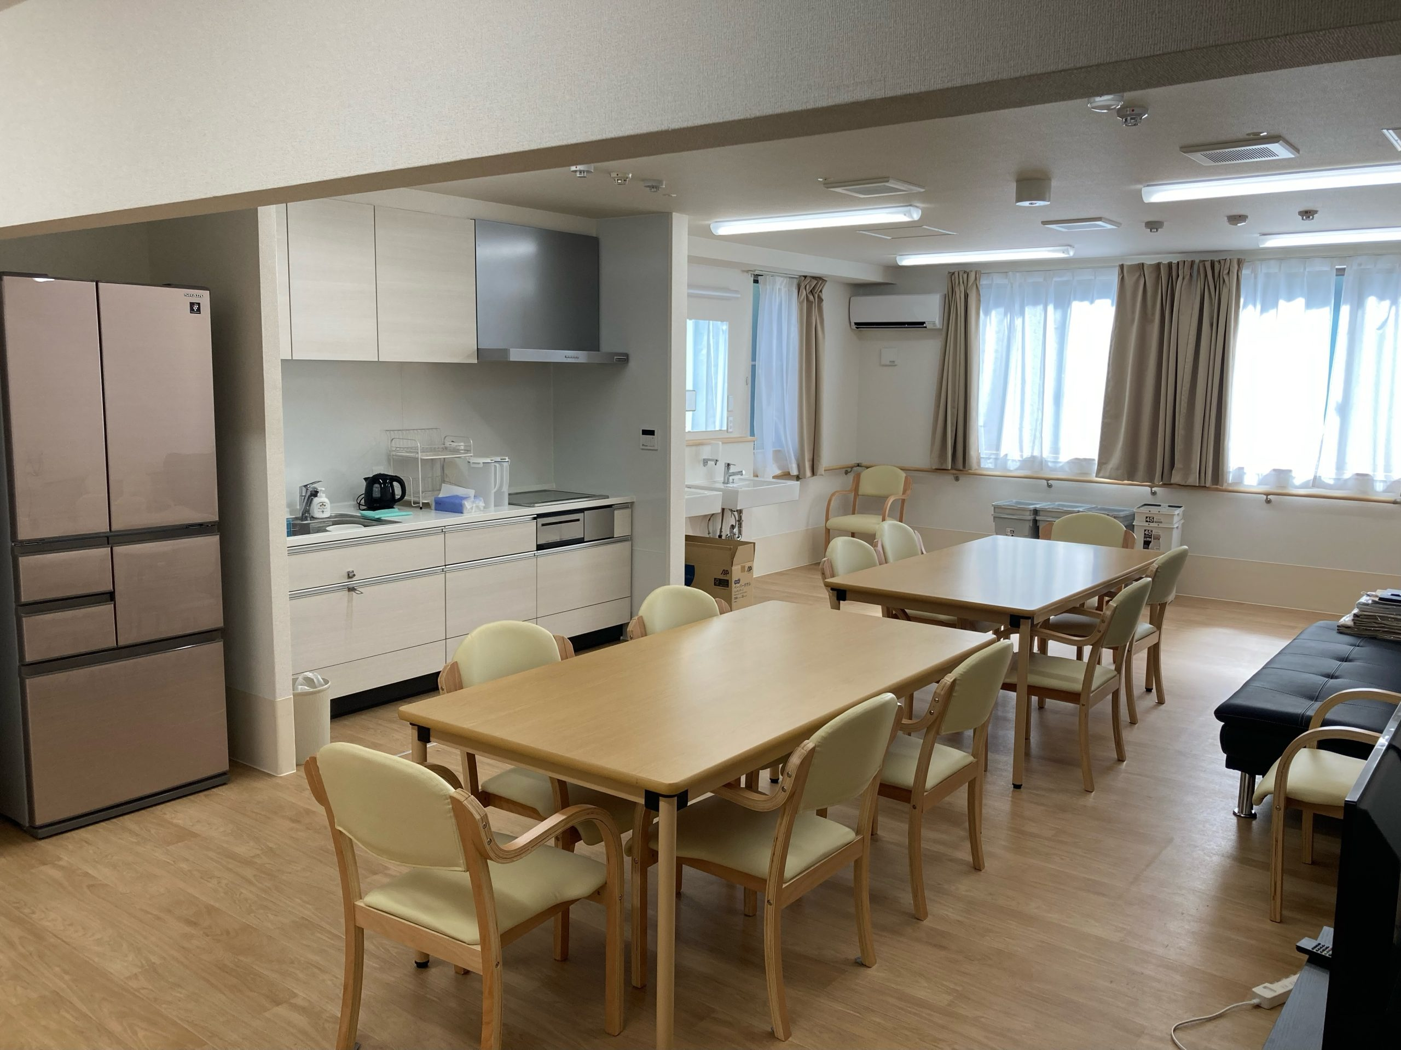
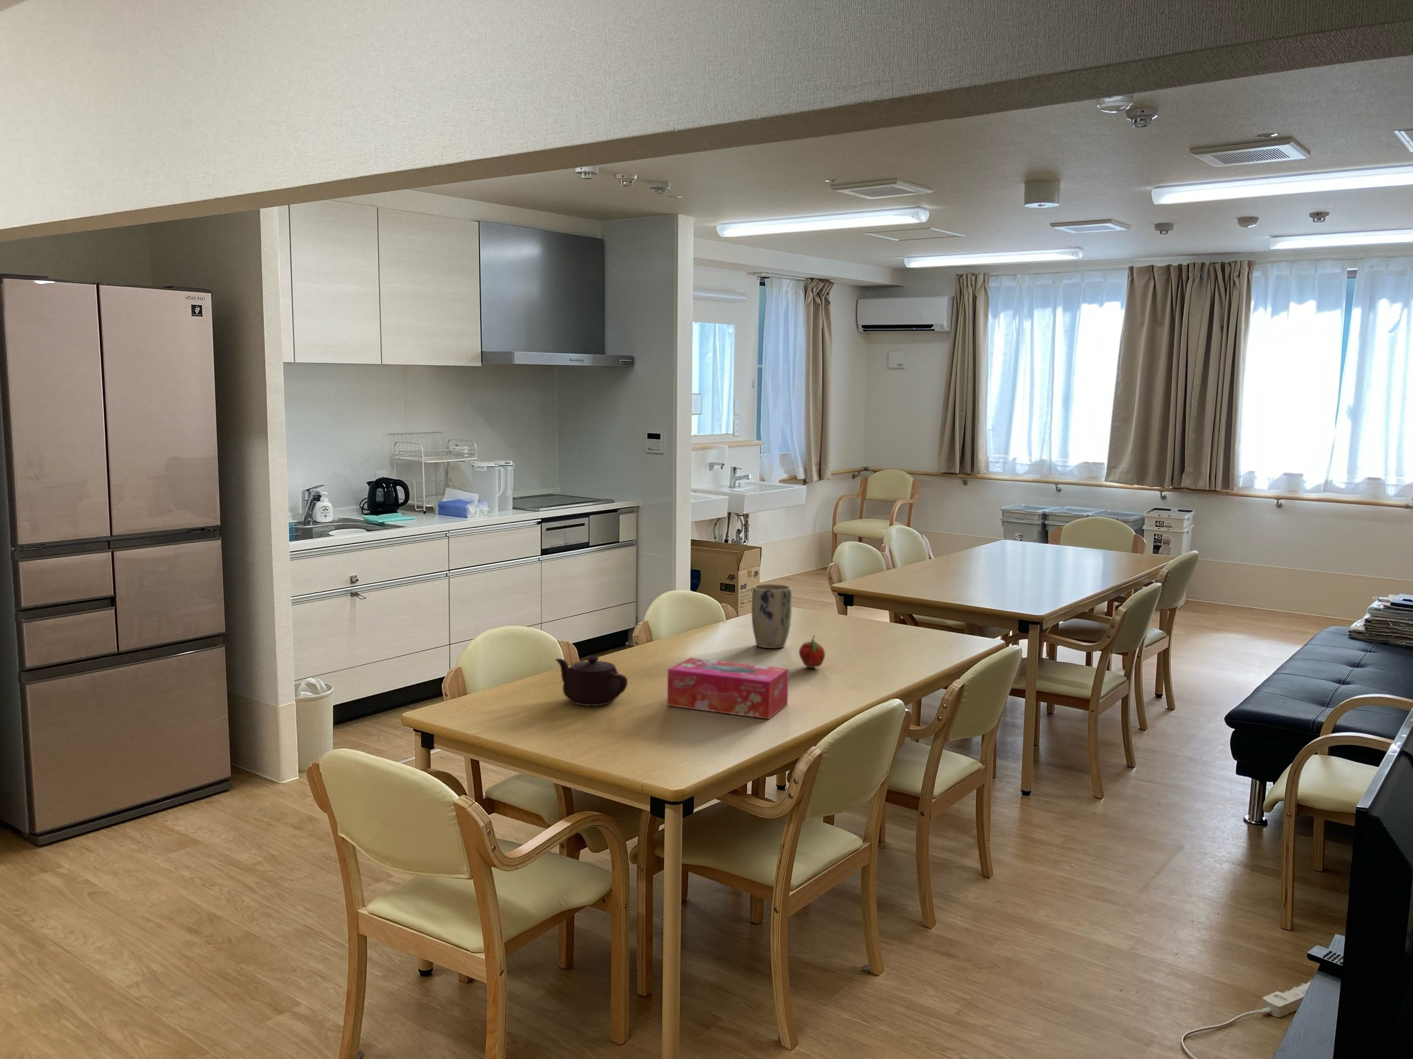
+ tissue box (728, 686)
+ teapot (590, 679)
+ fruit (812, 652)
+ plant pot (771, 616)
